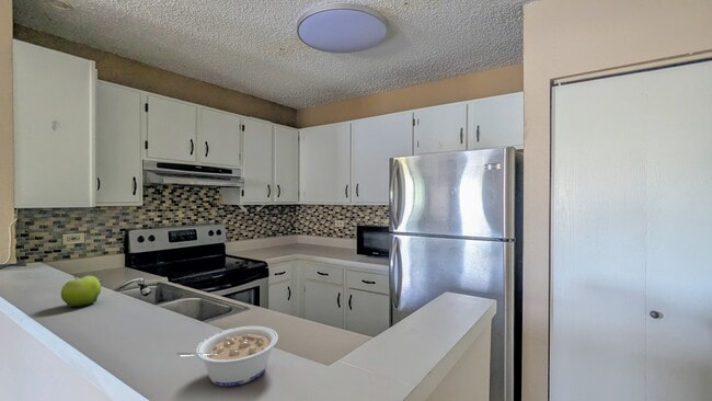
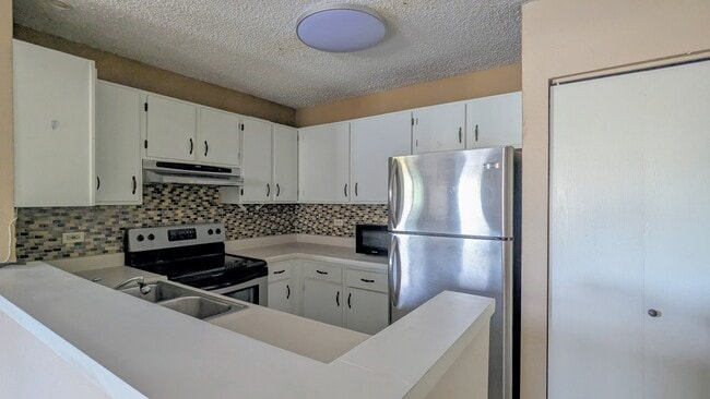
- legume (237, 354)
- fruit (81, 289)
